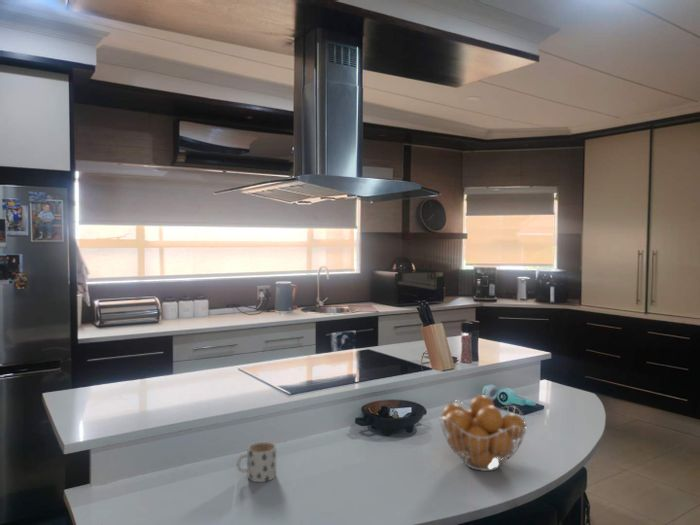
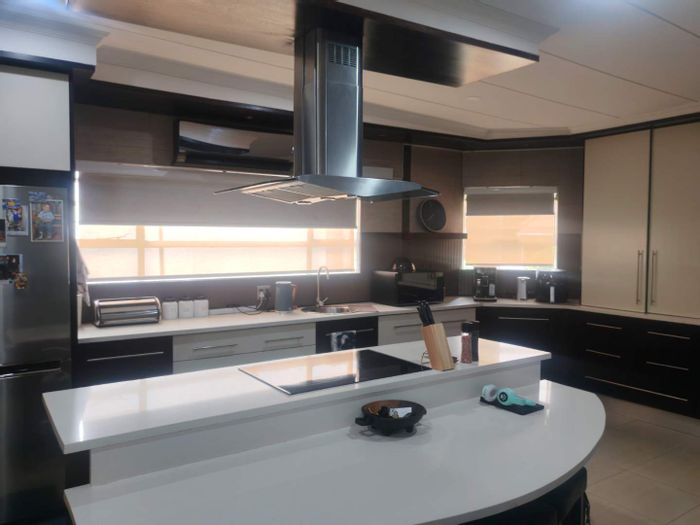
- mug (256, 462)
- fruit basket (482, 431)
